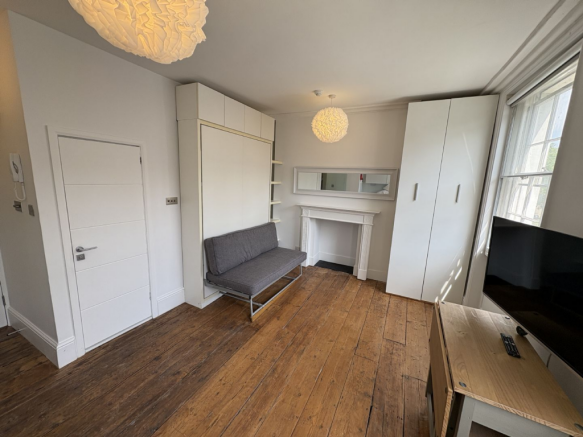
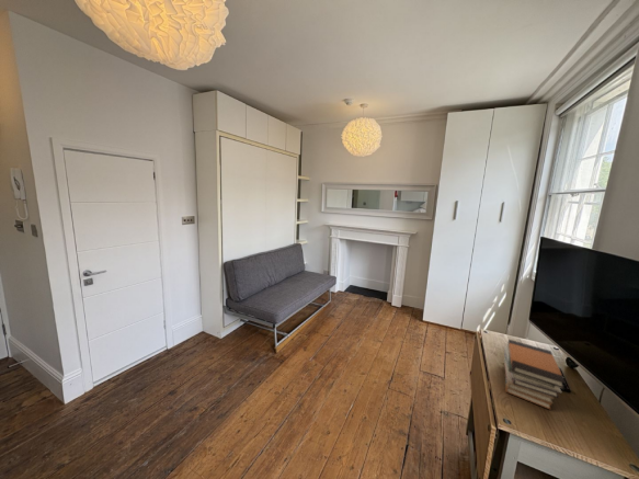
+ book stack (528, 370)
